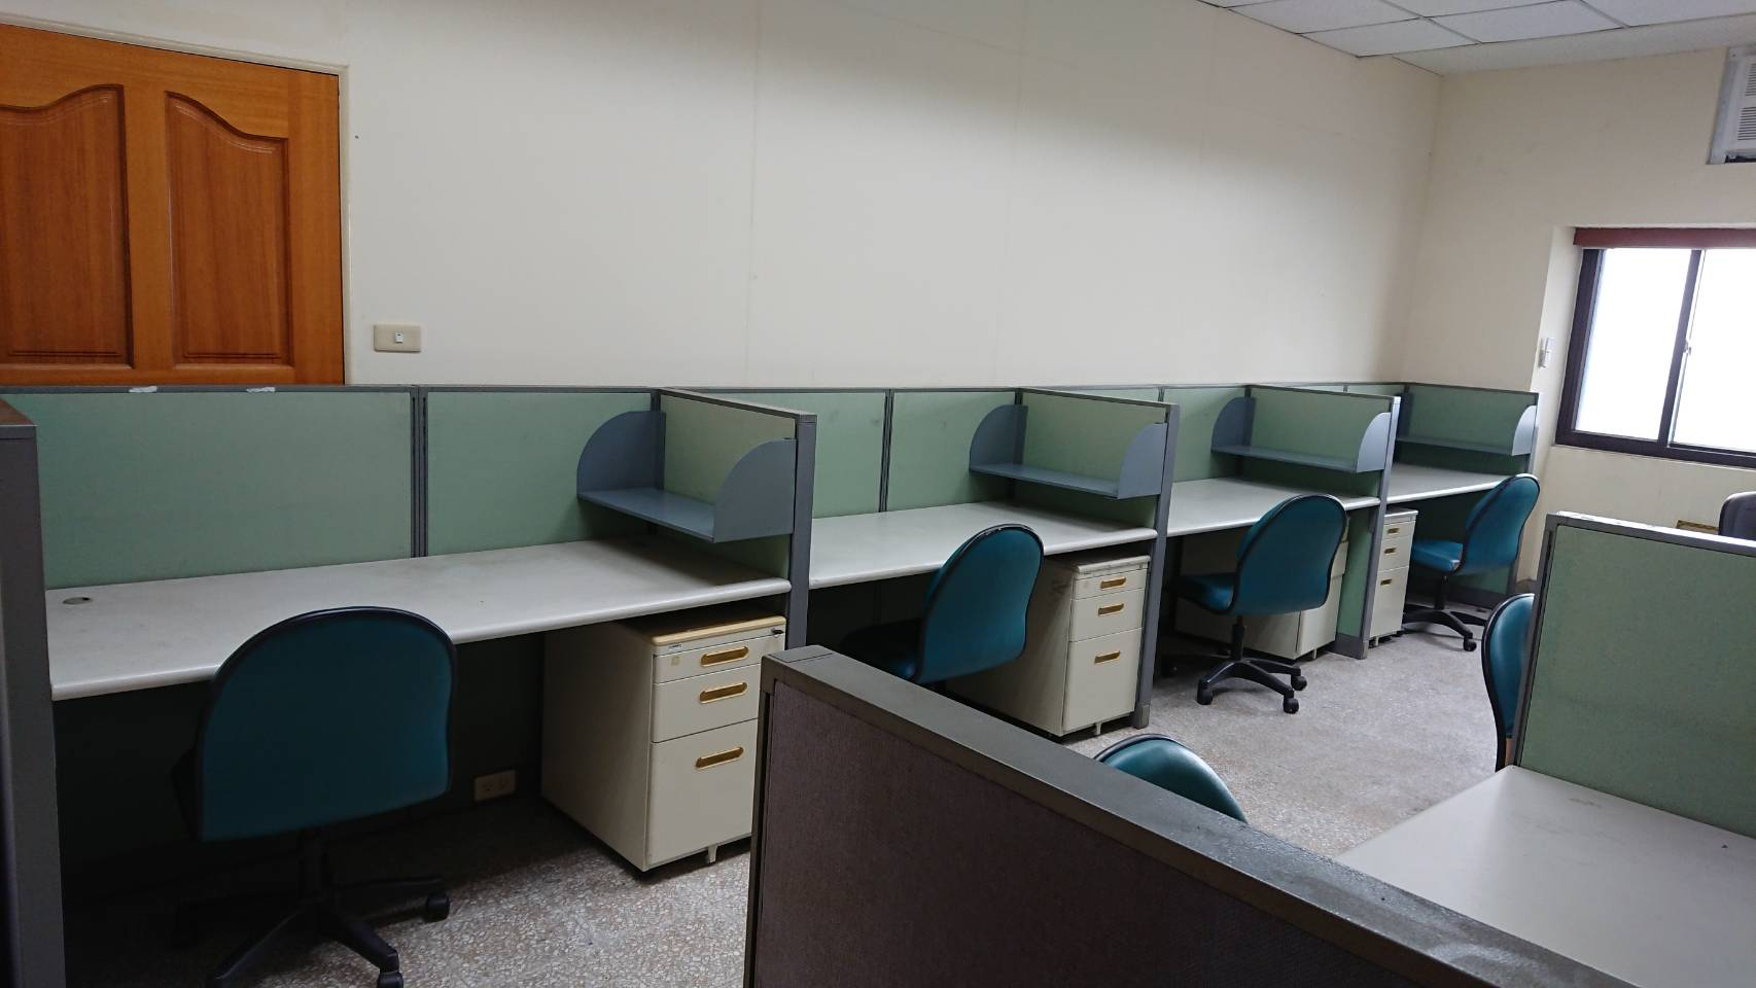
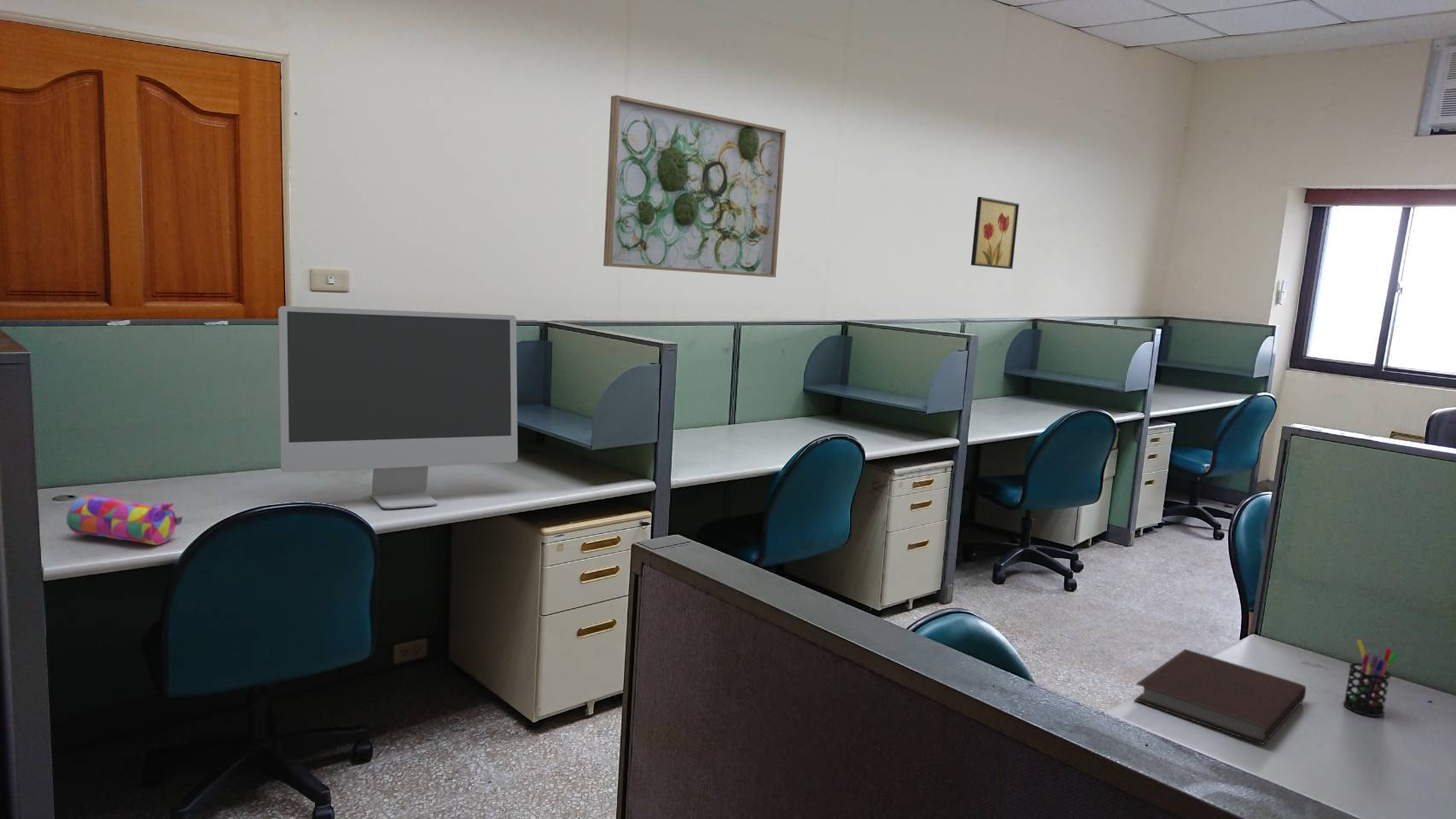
+ wall art (993, 234)
+ pen holder (1374, 676)
+ wall art (702, 194)
+ notebook (1221, 693)
+ computer monitor (405, 406)
+ pencil case (124, 518)
